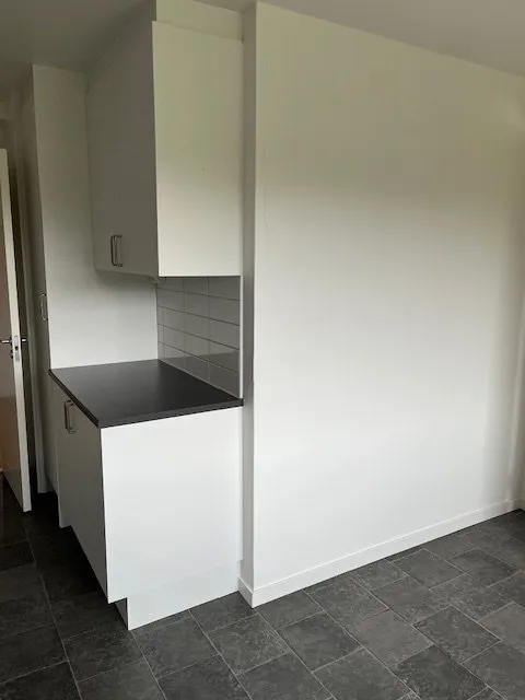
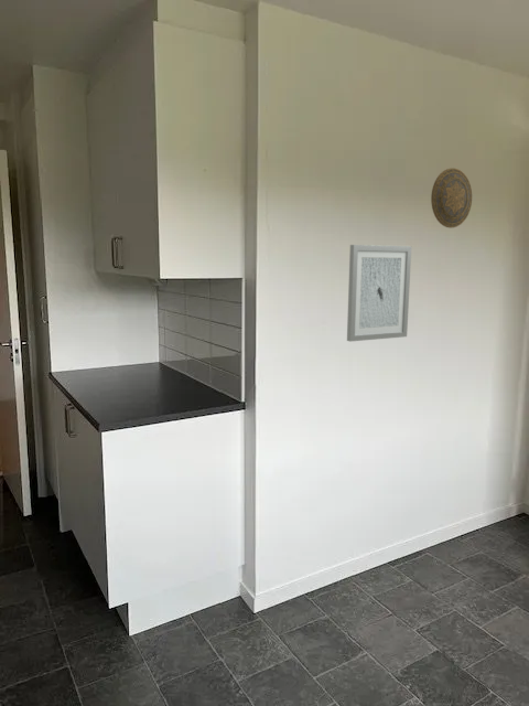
+ decorative plate (453, 197)
+ wall art (379, 292)
